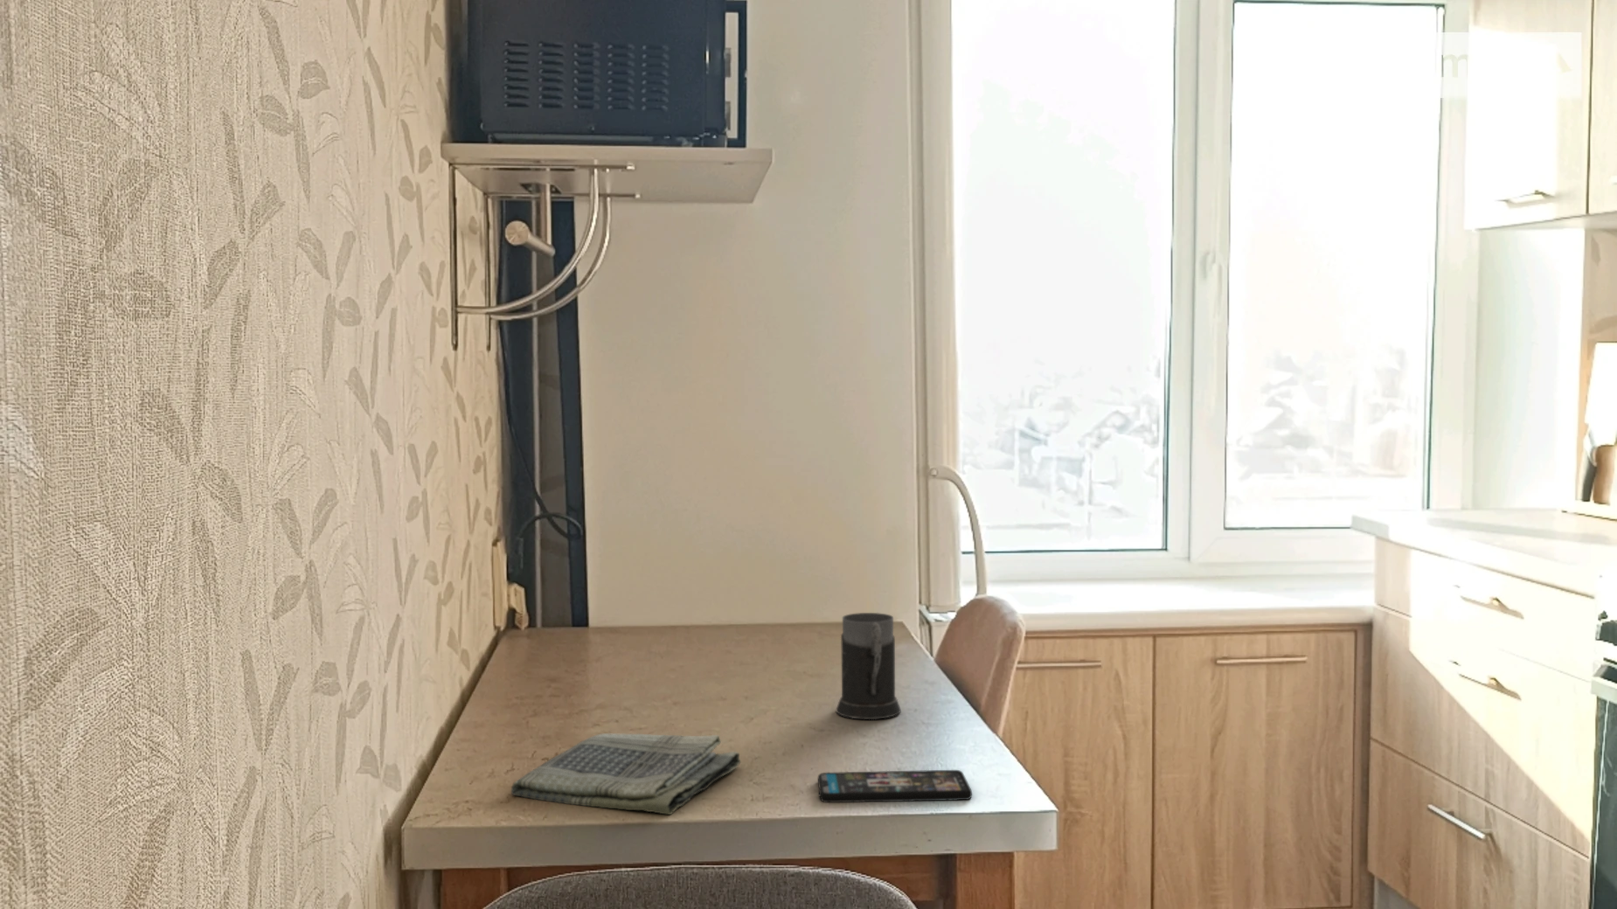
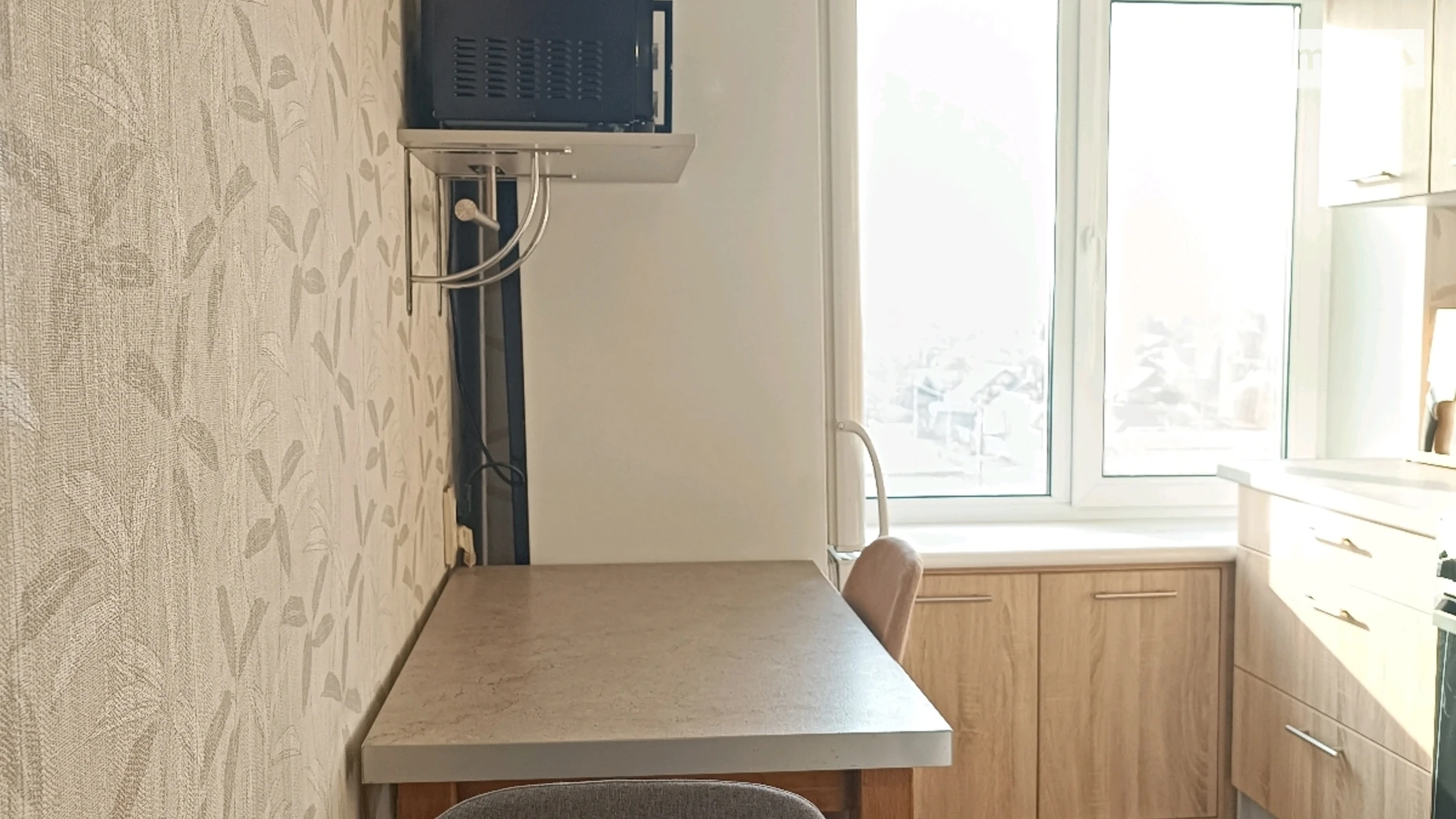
- smartphone (893, 786)
- mug (871, 665)
- dish towel (631, 767)
